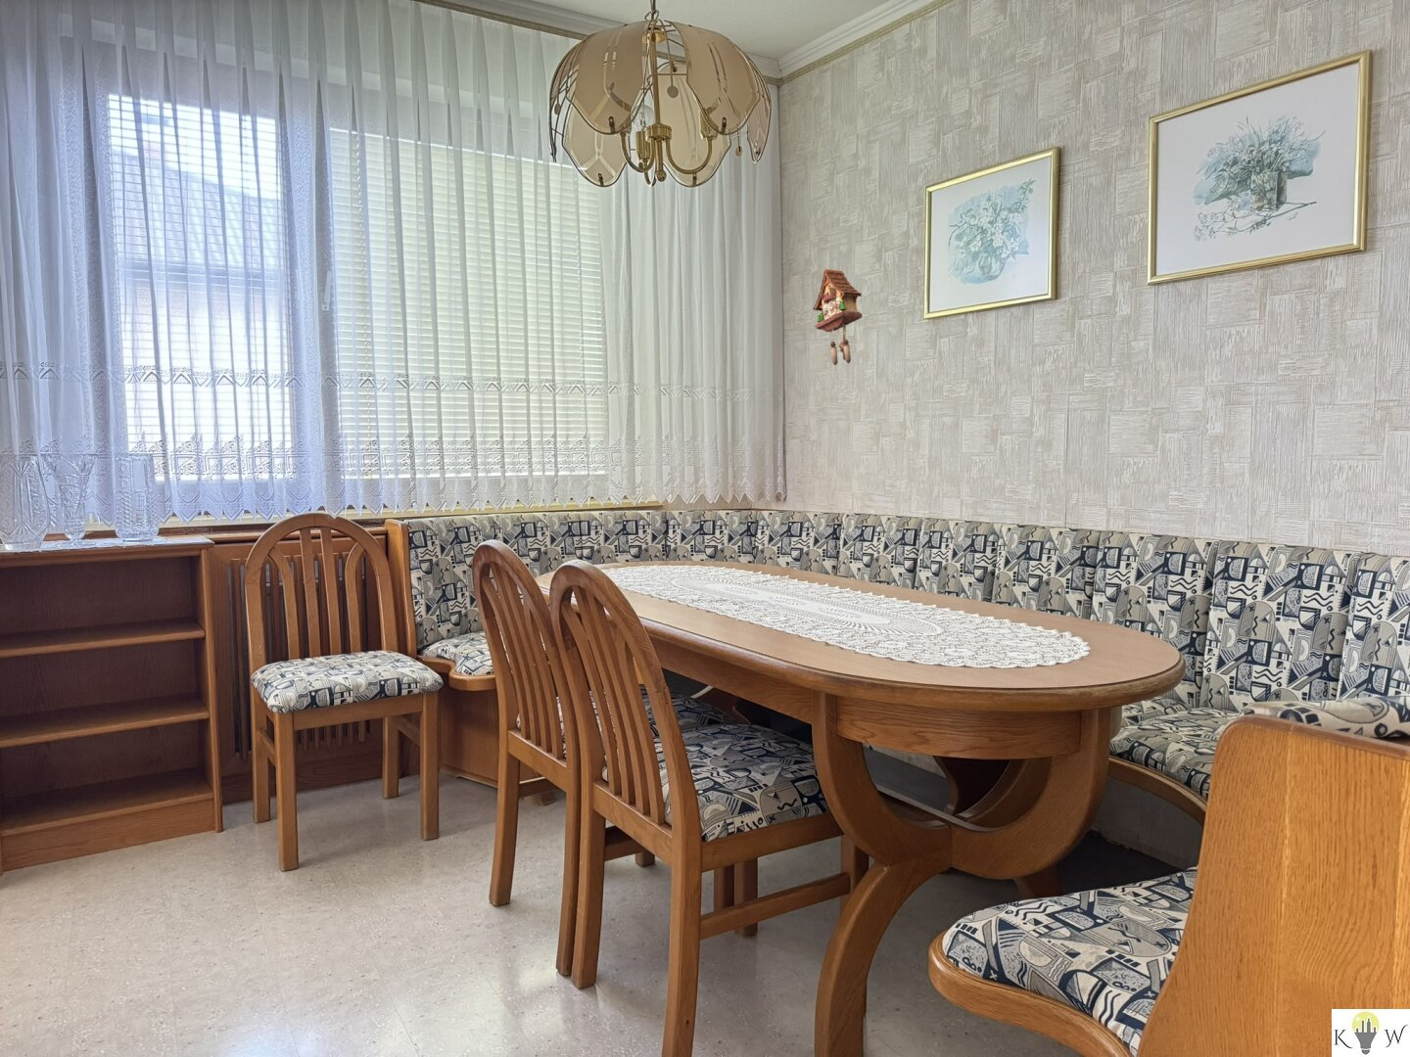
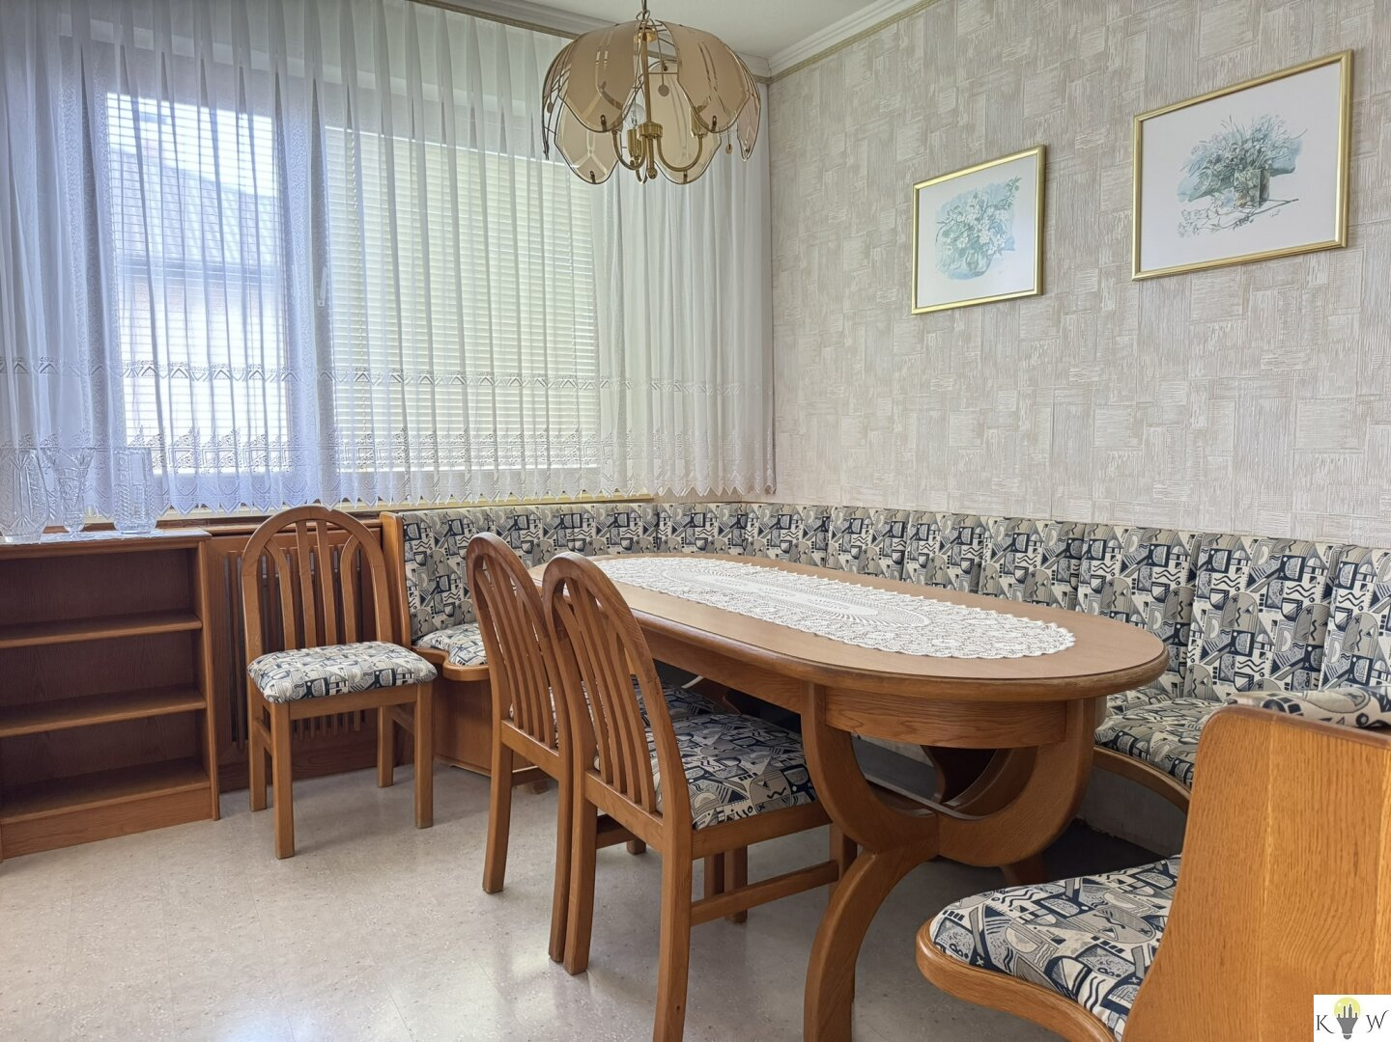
- cuckoo clock (835, 318)
